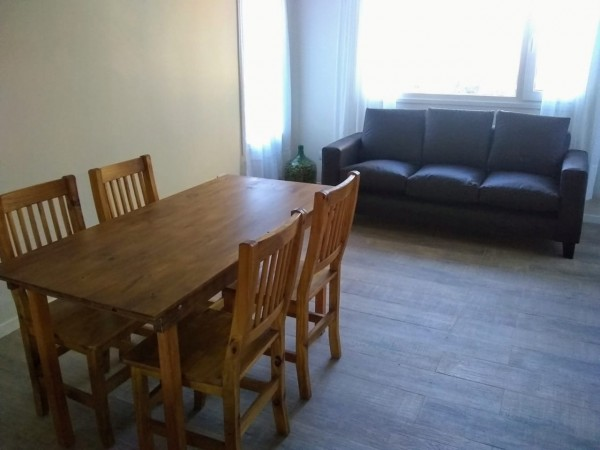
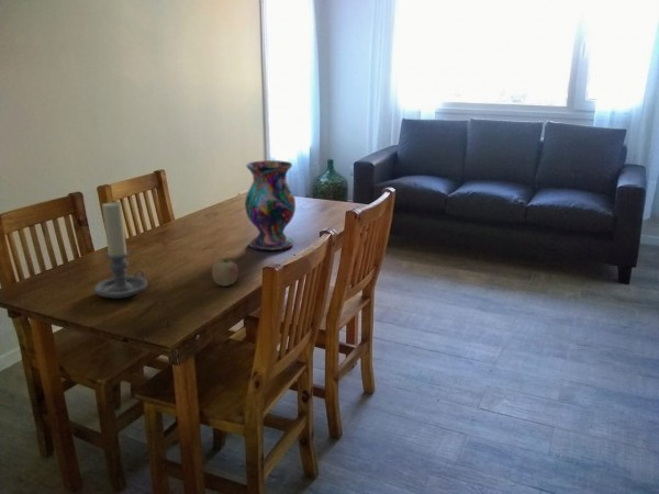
+ apple (224, 271)
+ candle holder (120, 246)
+ vase (270, 204)
